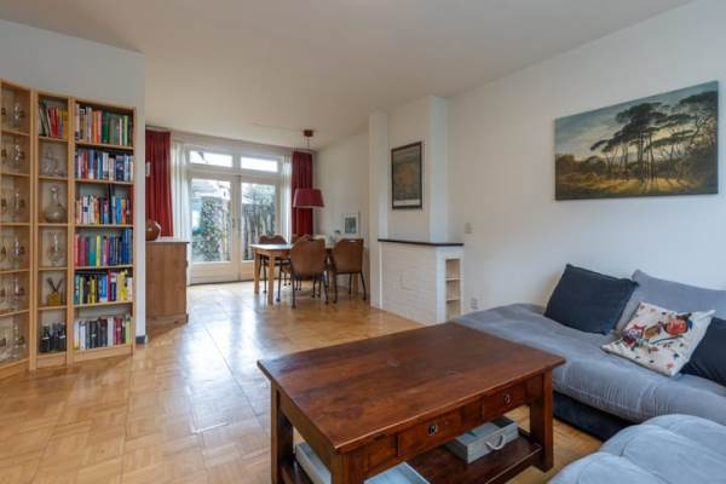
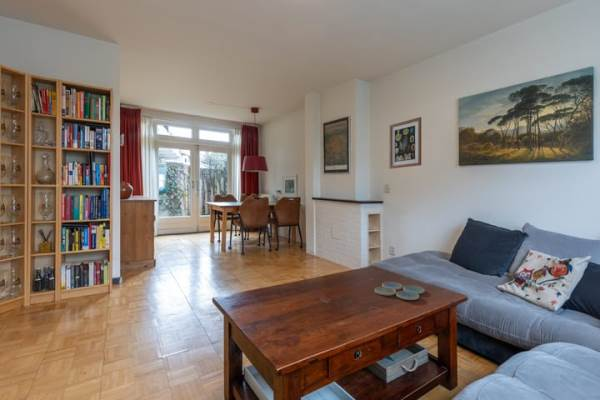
+ drink coaster (399, 291)
+ wall art (404, 144)
